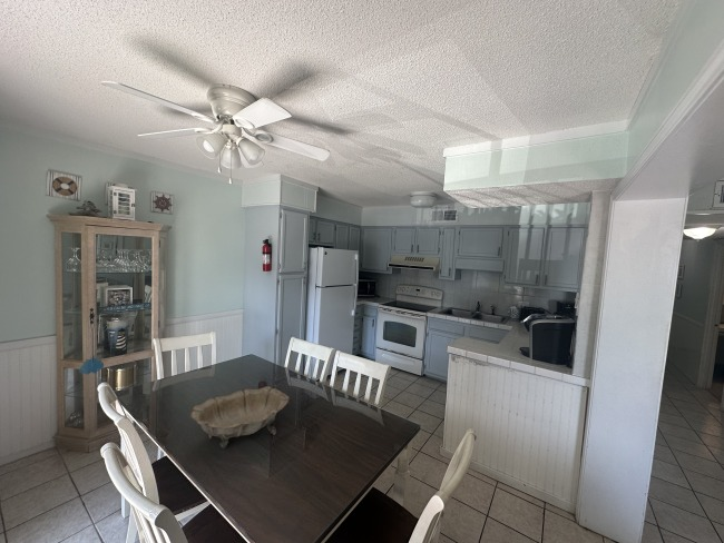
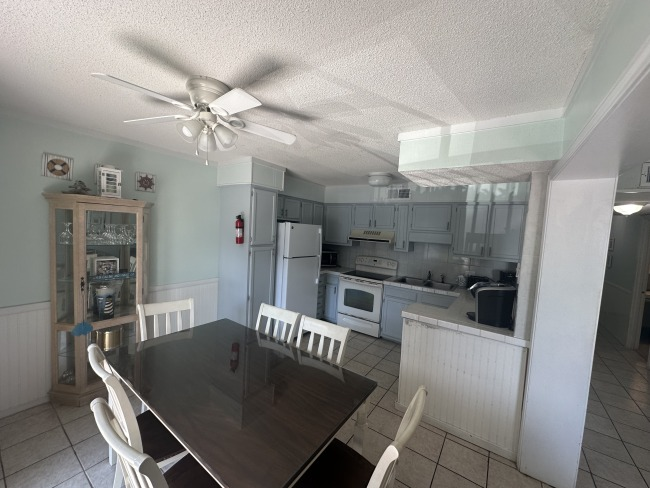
- decorative bowl (243, 417)
